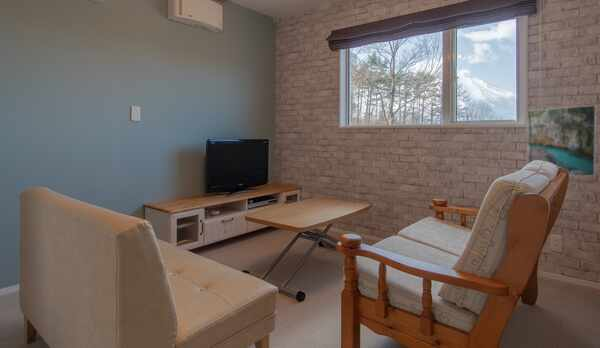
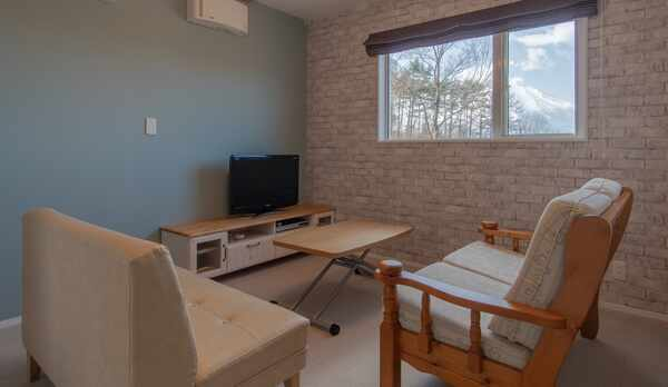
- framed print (559, 142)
